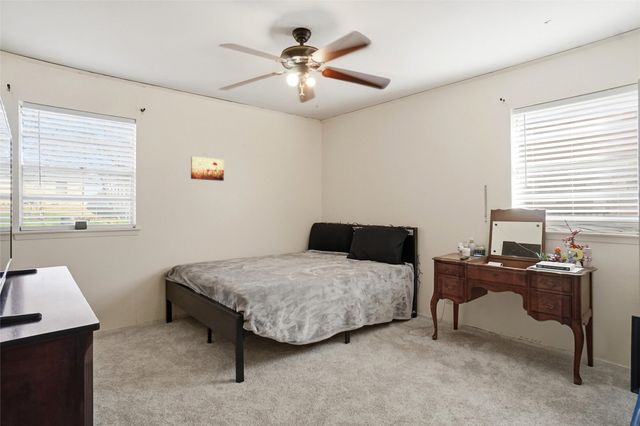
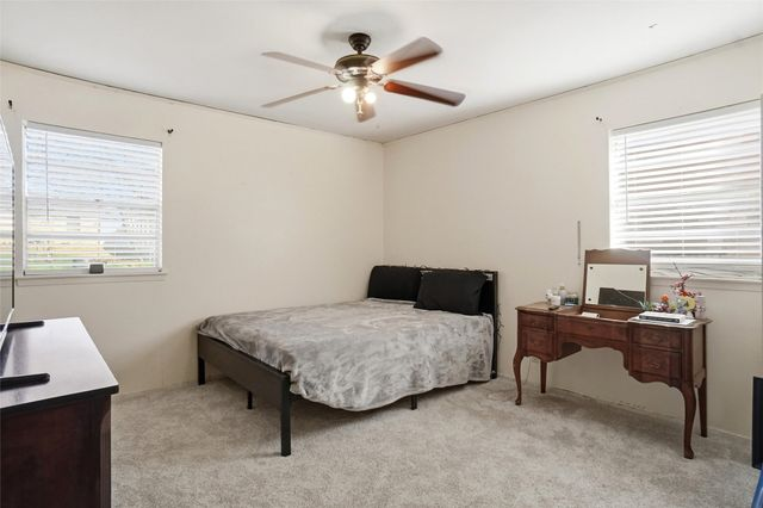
- wall art (207, 169)
